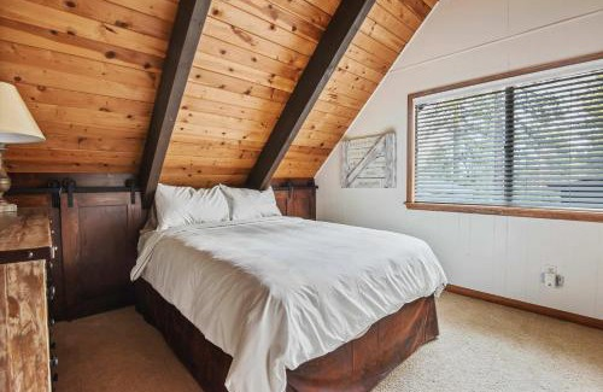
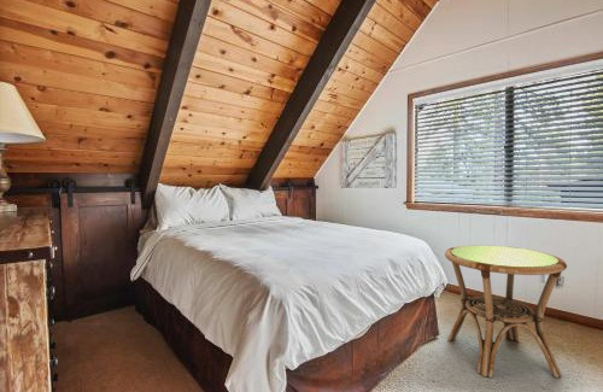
+ side table (499, 304)
